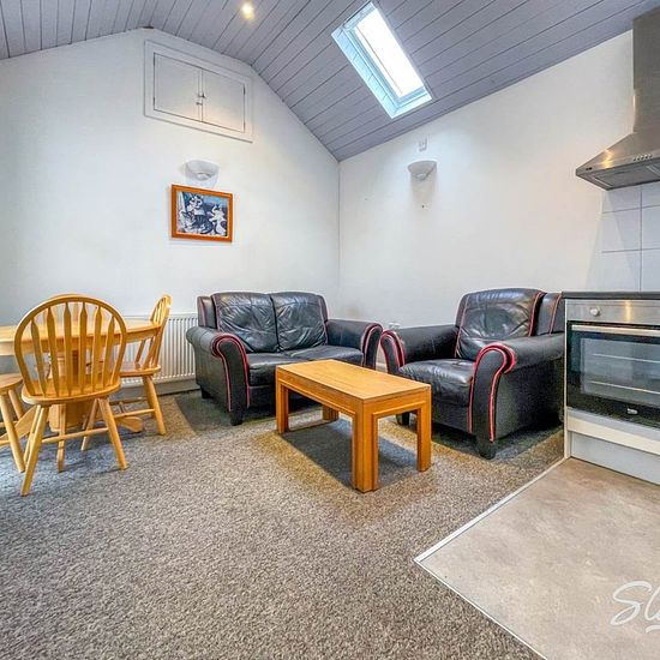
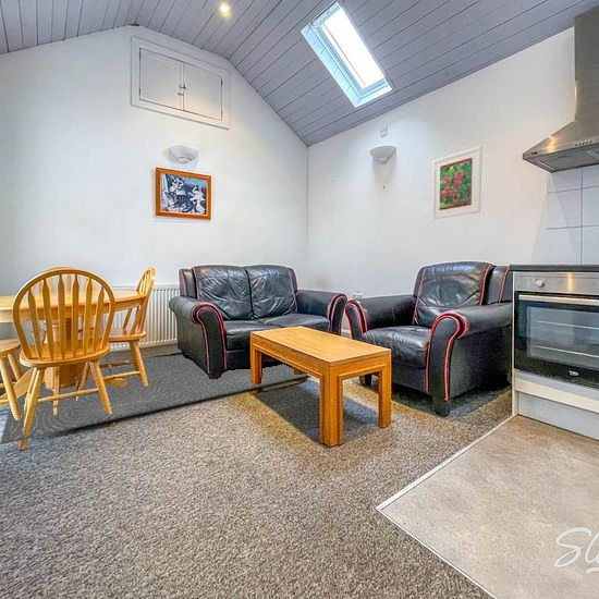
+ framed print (455, 184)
+ rug (171, 372)
